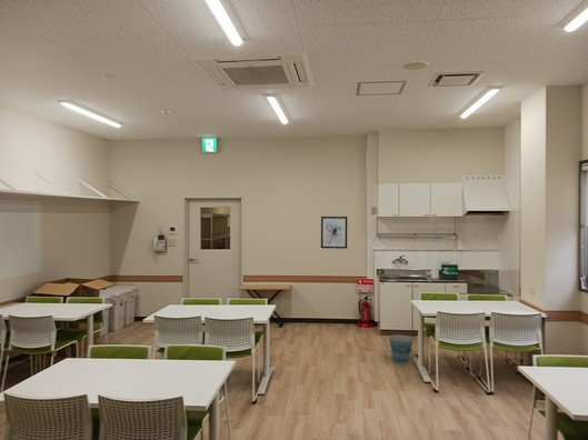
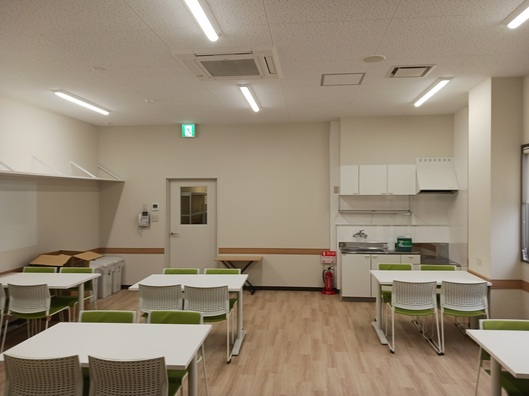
- bucket (400, 348)
- wall art (333, 232)
